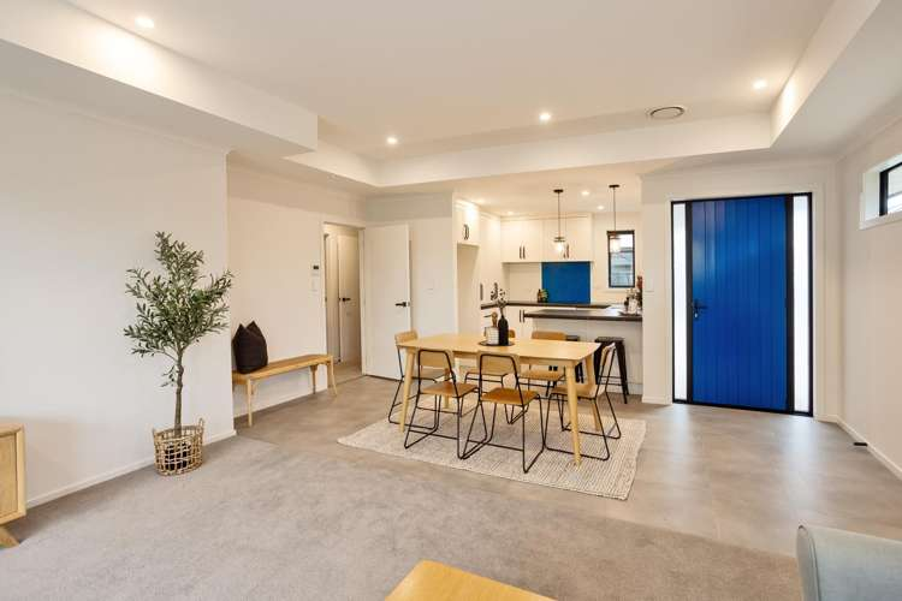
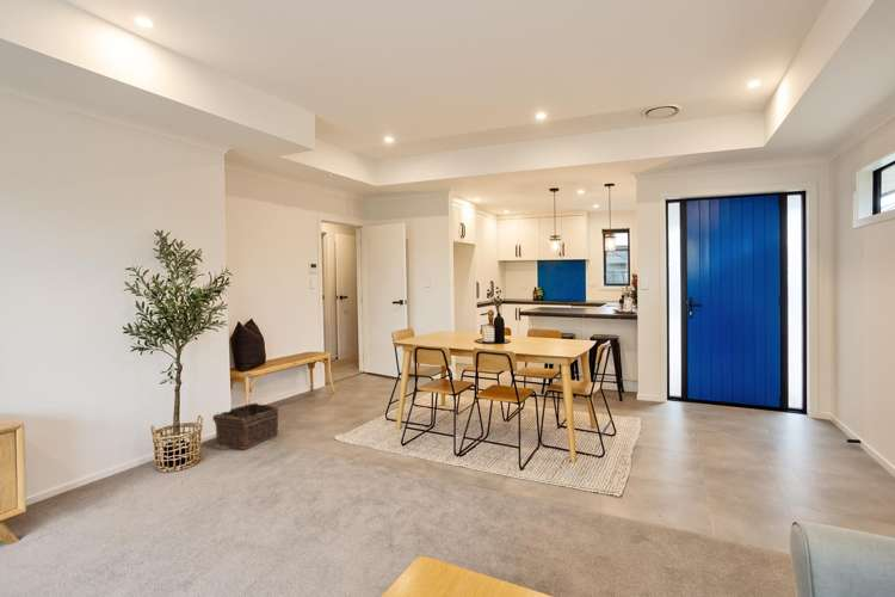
+ basket (245, 421)
